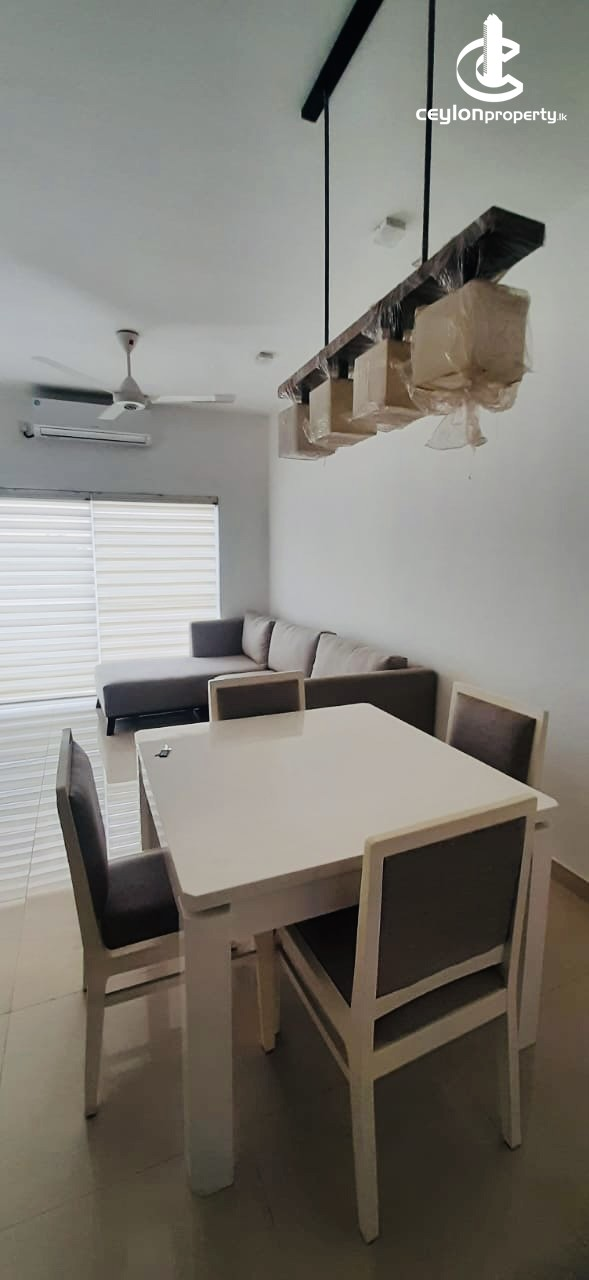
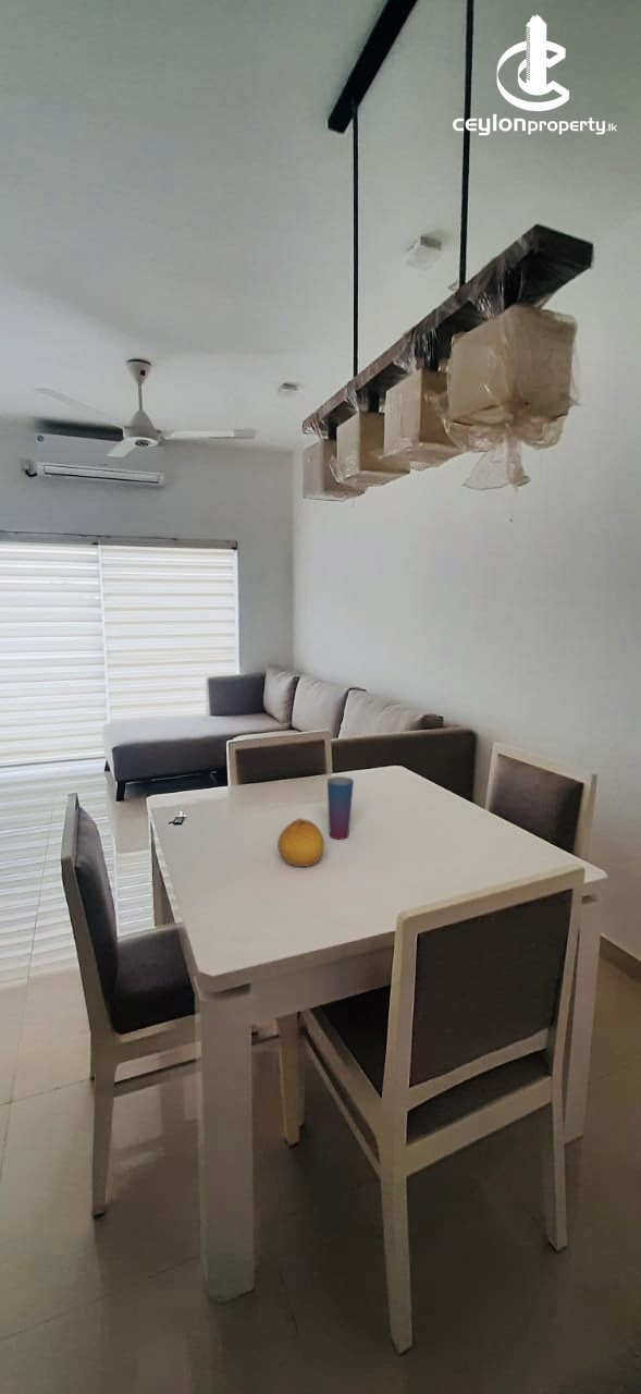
+ cup (340, 808)
+ fruit (300, 841)
